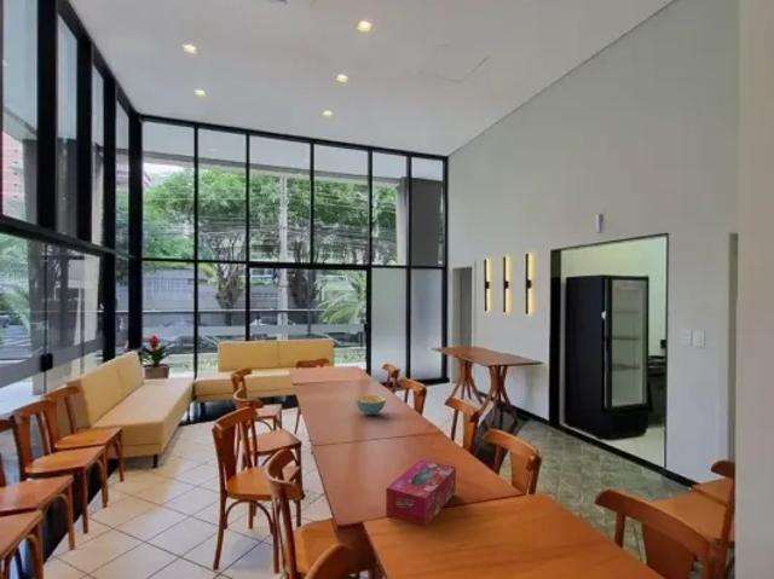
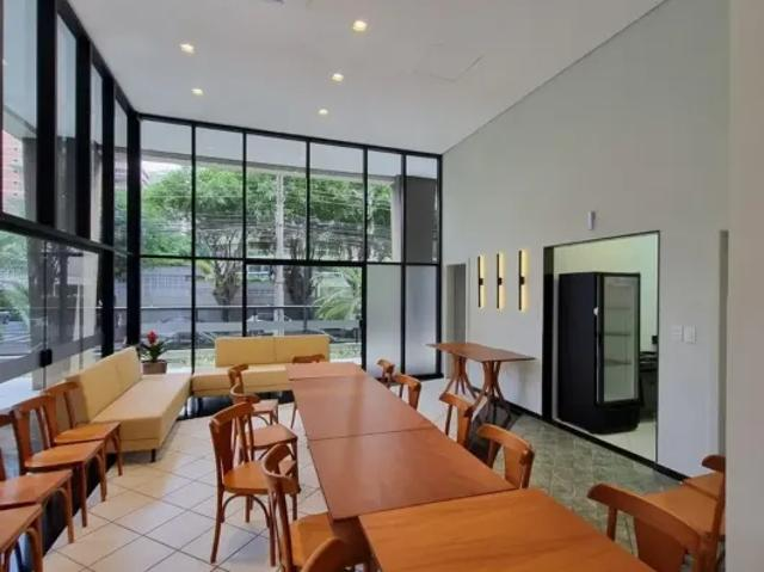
- tissue box (422, 490)
- cereal bowl (370, 406)
